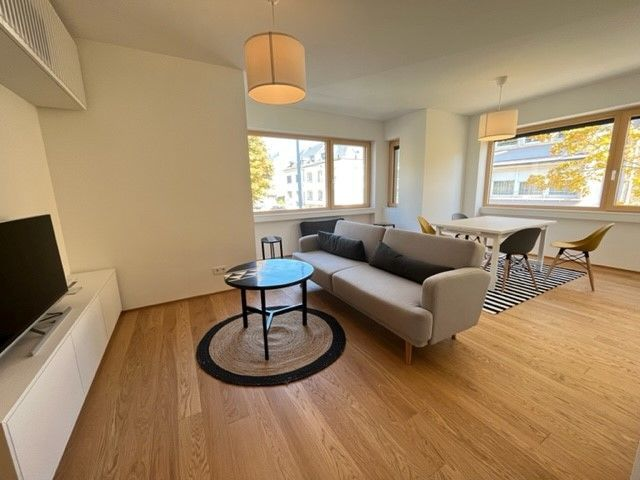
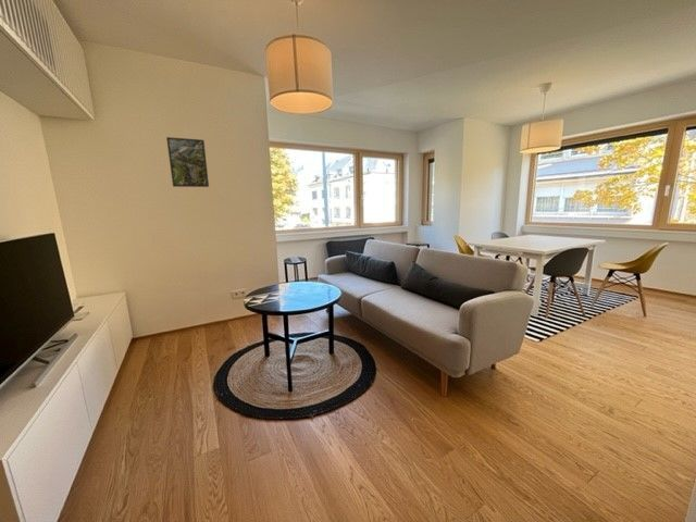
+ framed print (188, 162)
